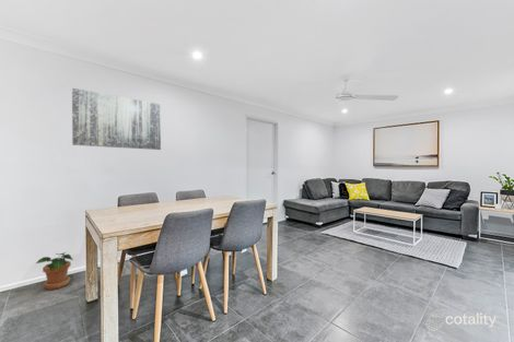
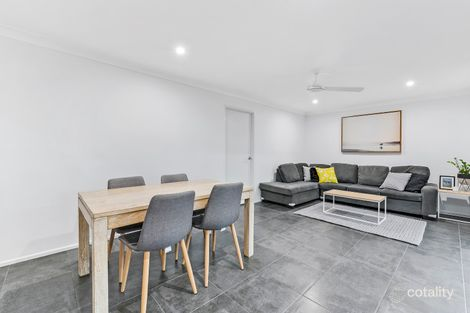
- wall art (120, 122)
- potted plant (55, 271)
